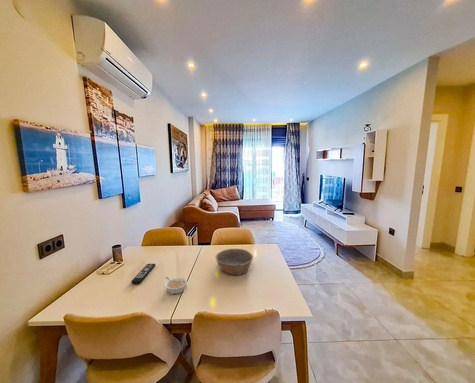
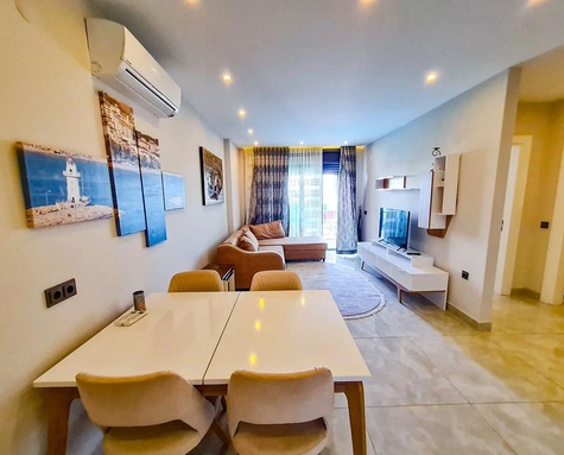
- legume (175, 285)
- remote control (144, 273)
- bowl (234, 262)
